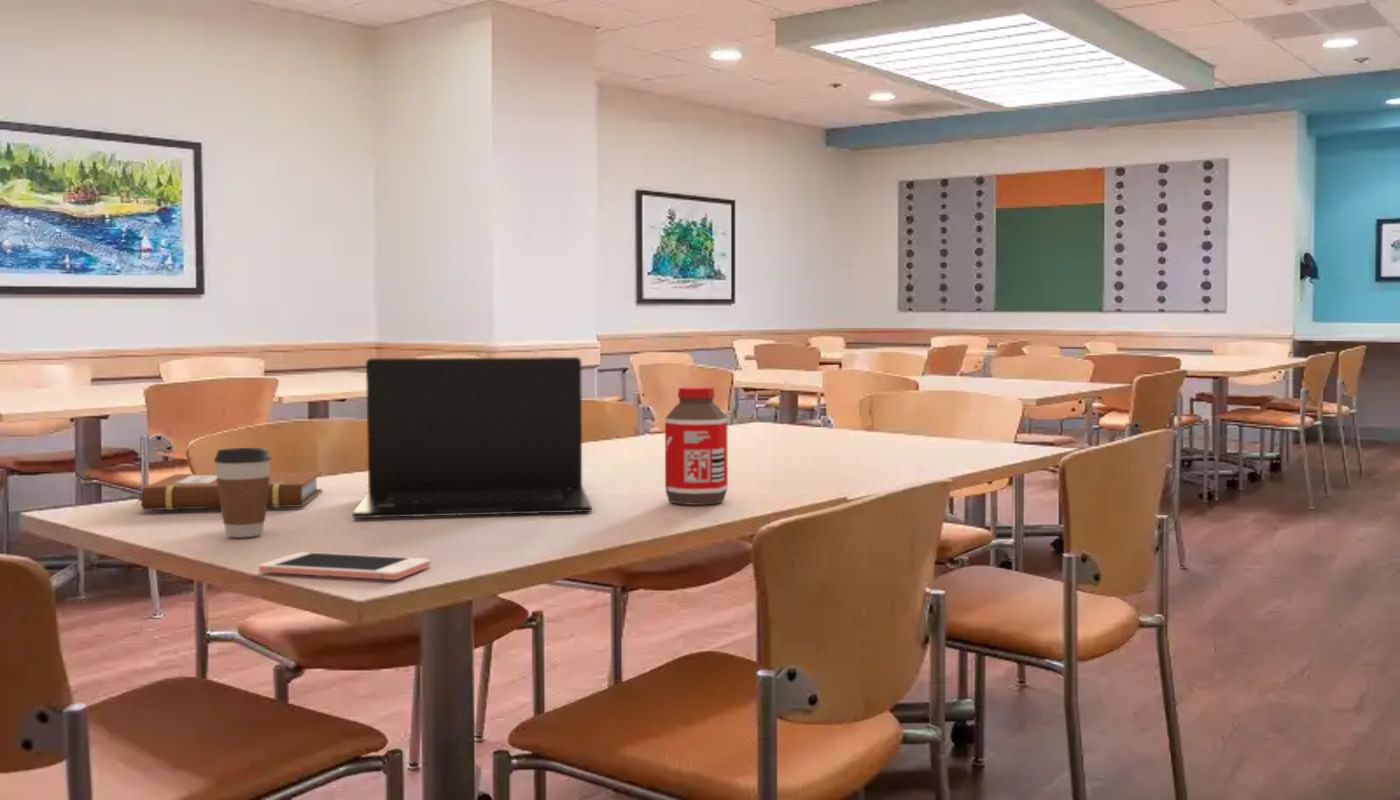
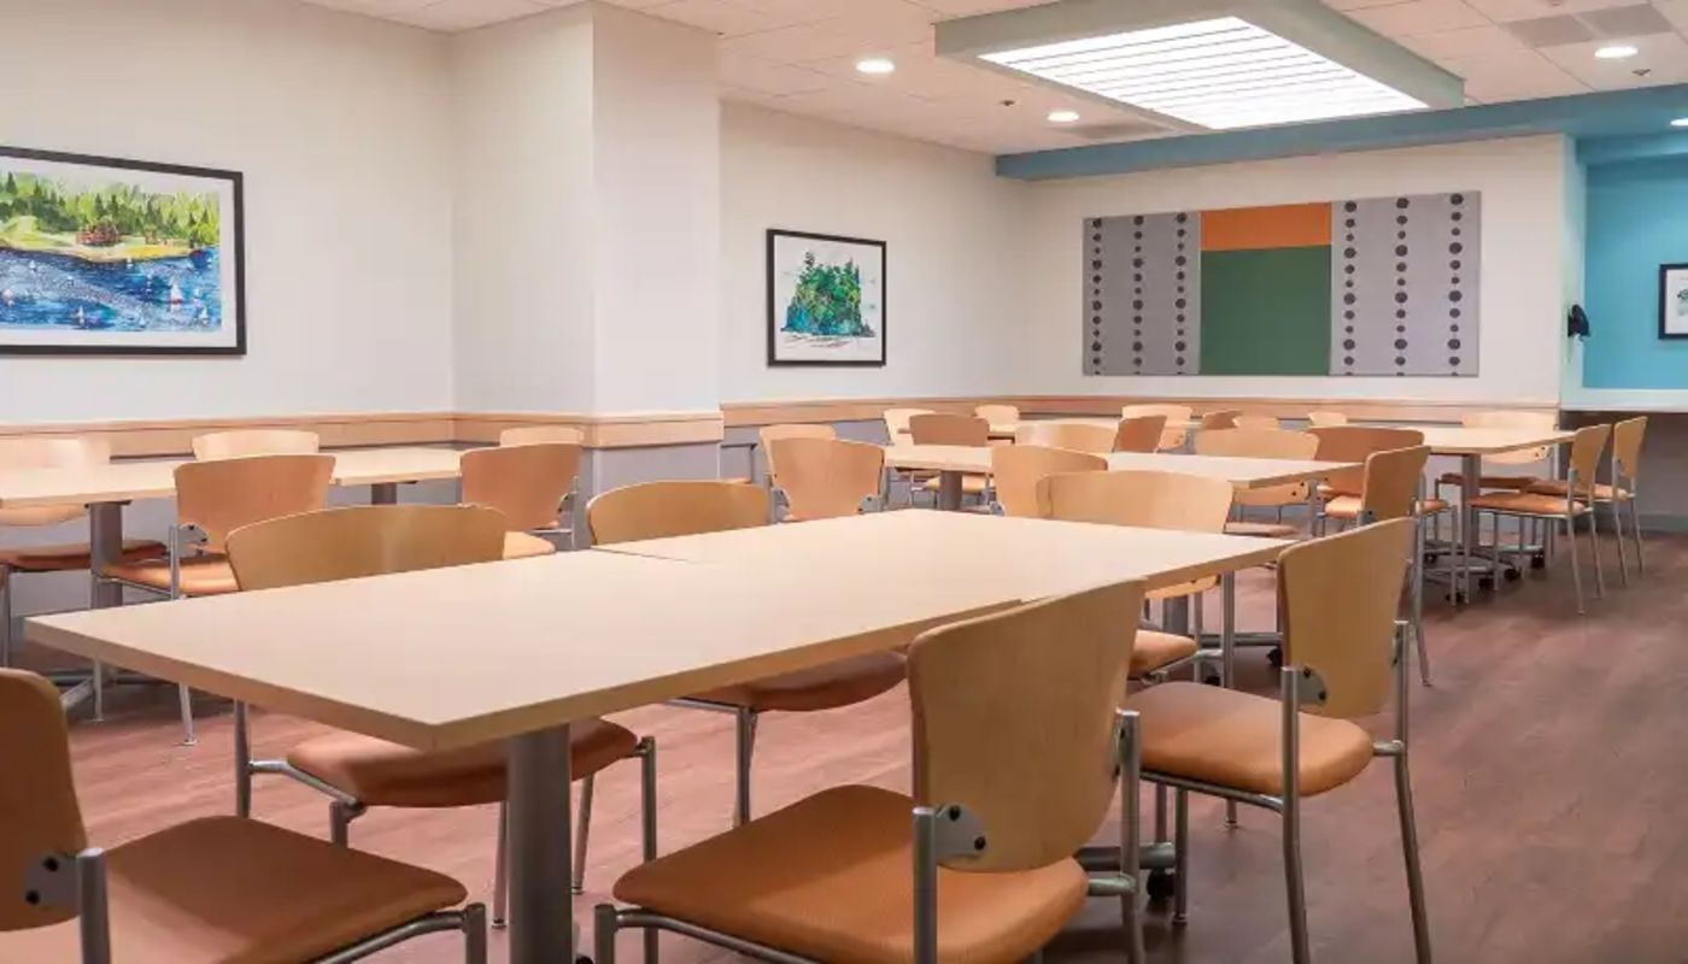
- coffee cup (243, 491)
- bottle (696, 444)
- notebook (218, 492)
- laptop (474, 432)
- cell phone (345, 565)
